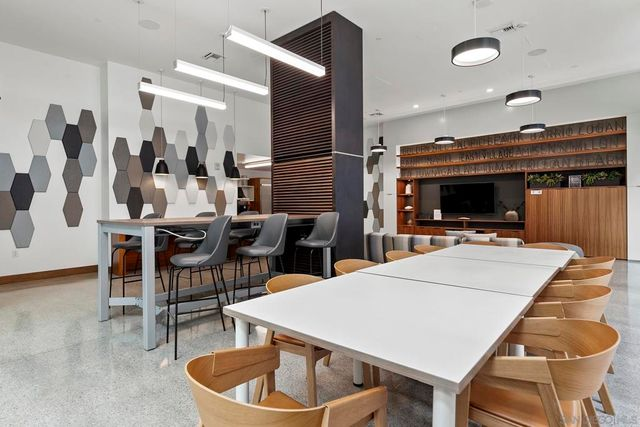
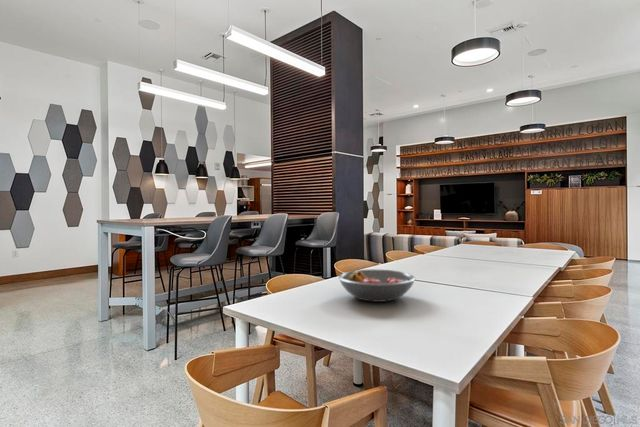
+ fruit bowl (376, 284)
